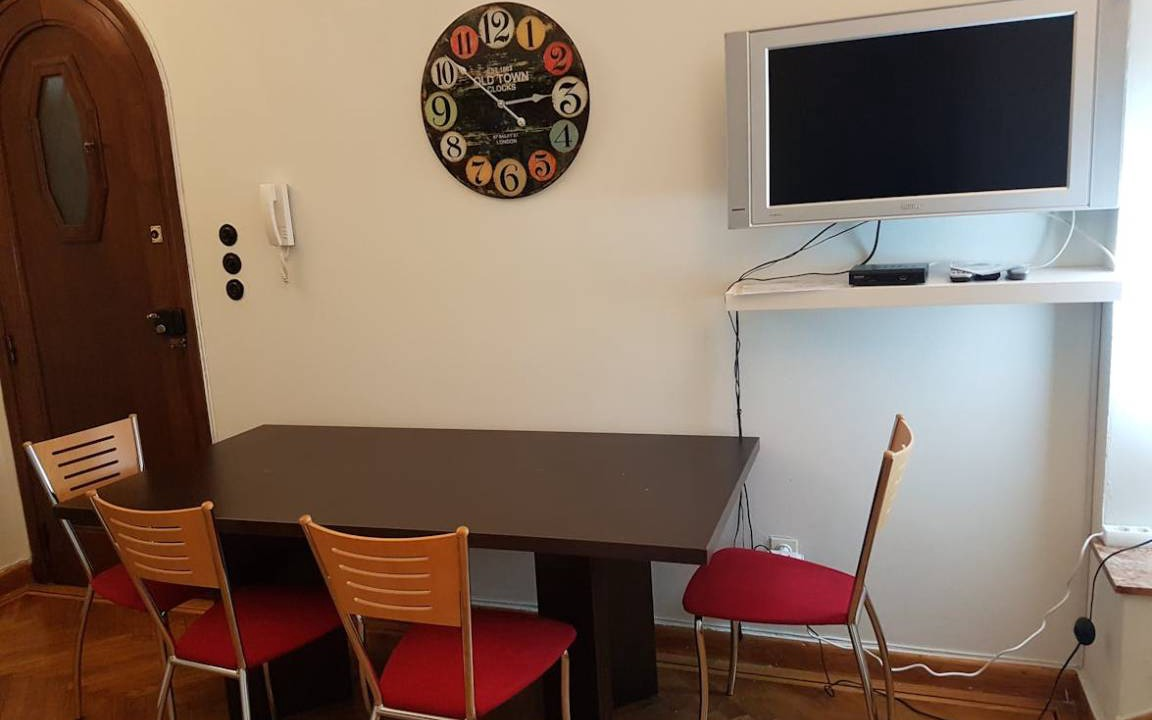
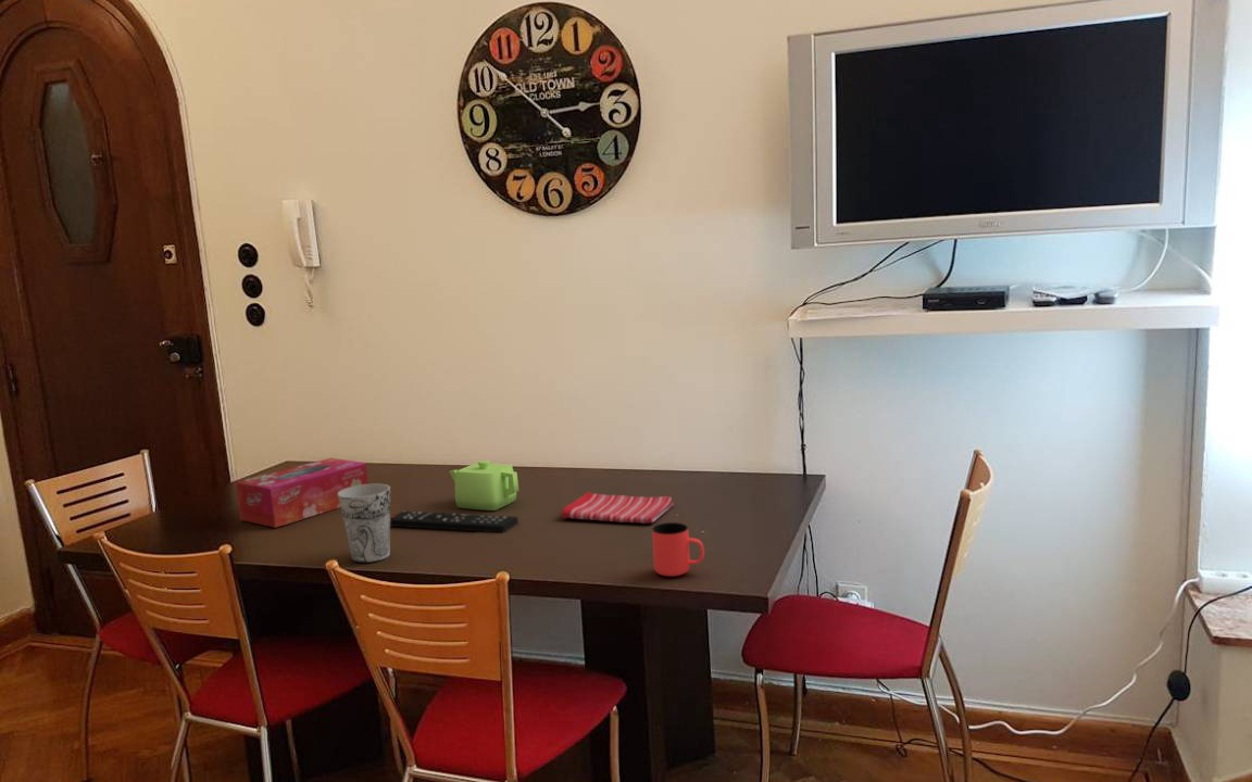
+ cup (678, 550)
+ dish towel (617, 507)
+ tissue box (304, 490)
+ remote control (451, 520)
+ cup (367, 524)
+ teapot (483, 482)
